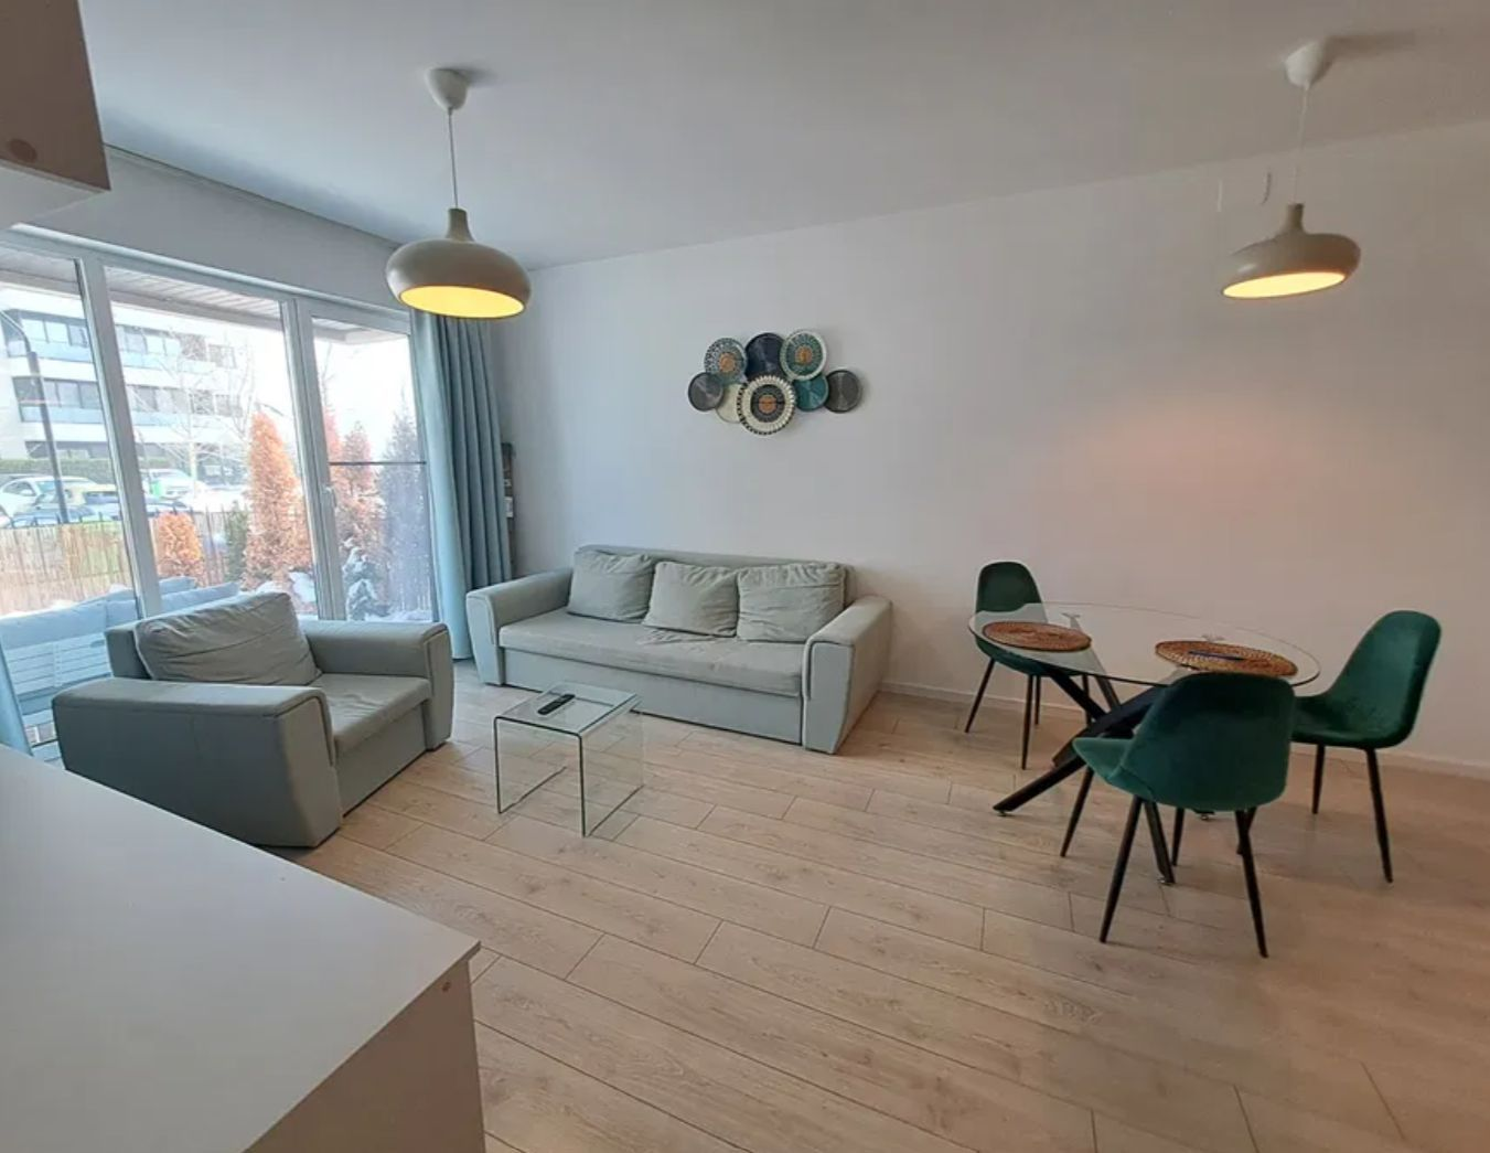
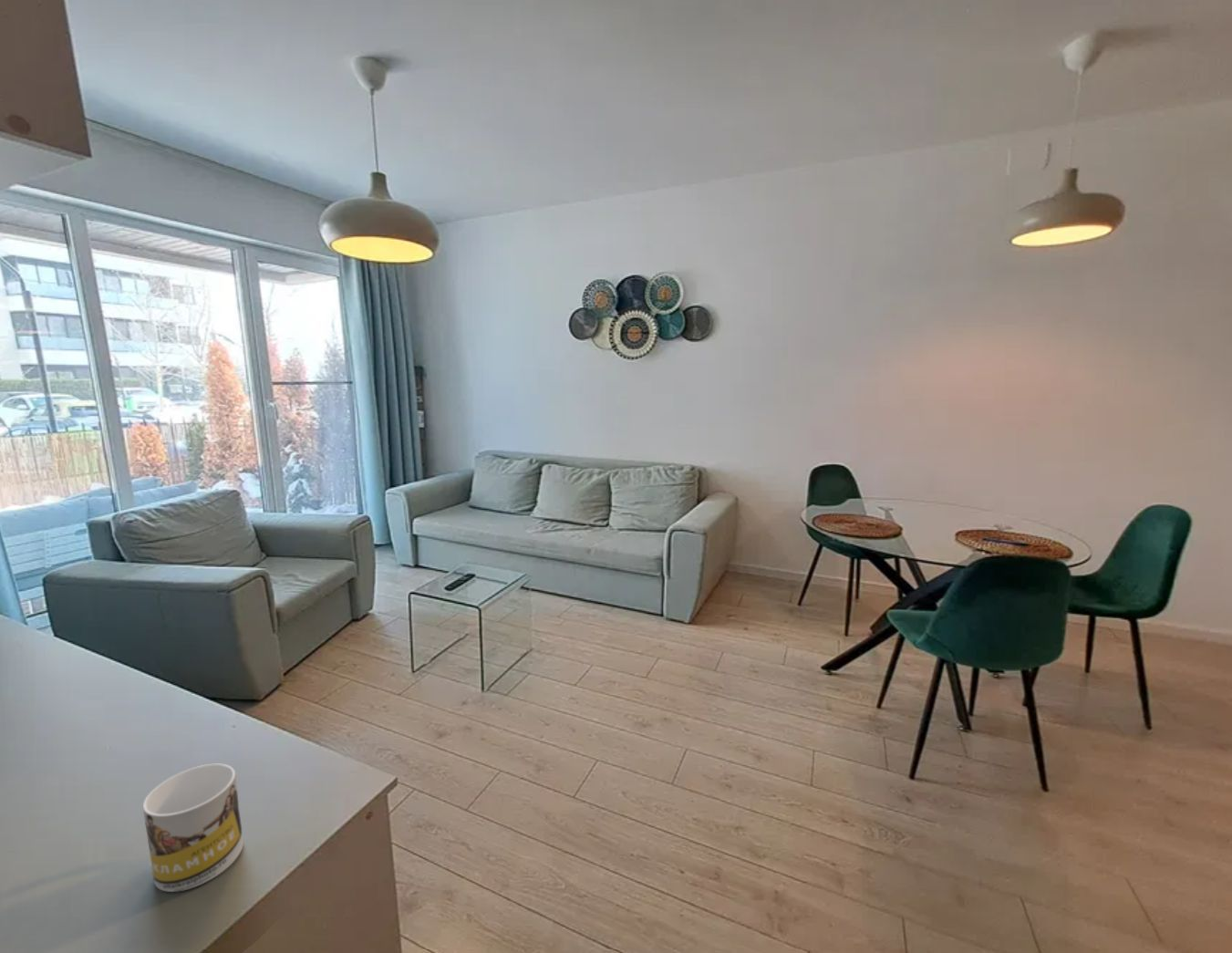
+ mug (189, 817)
